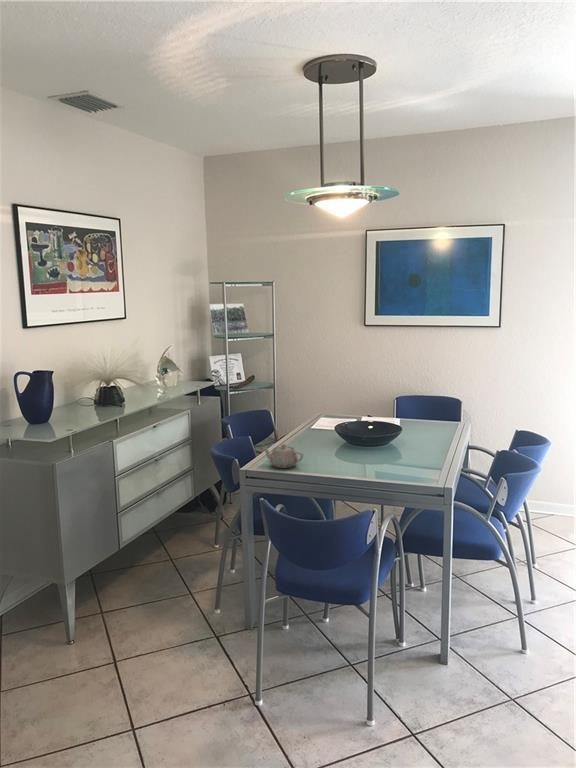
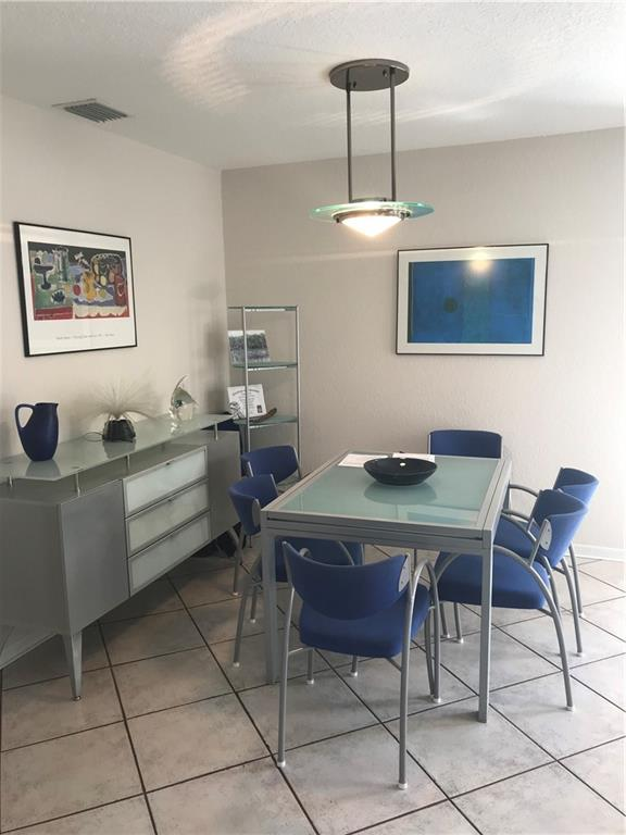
- teapot (282, 455)
